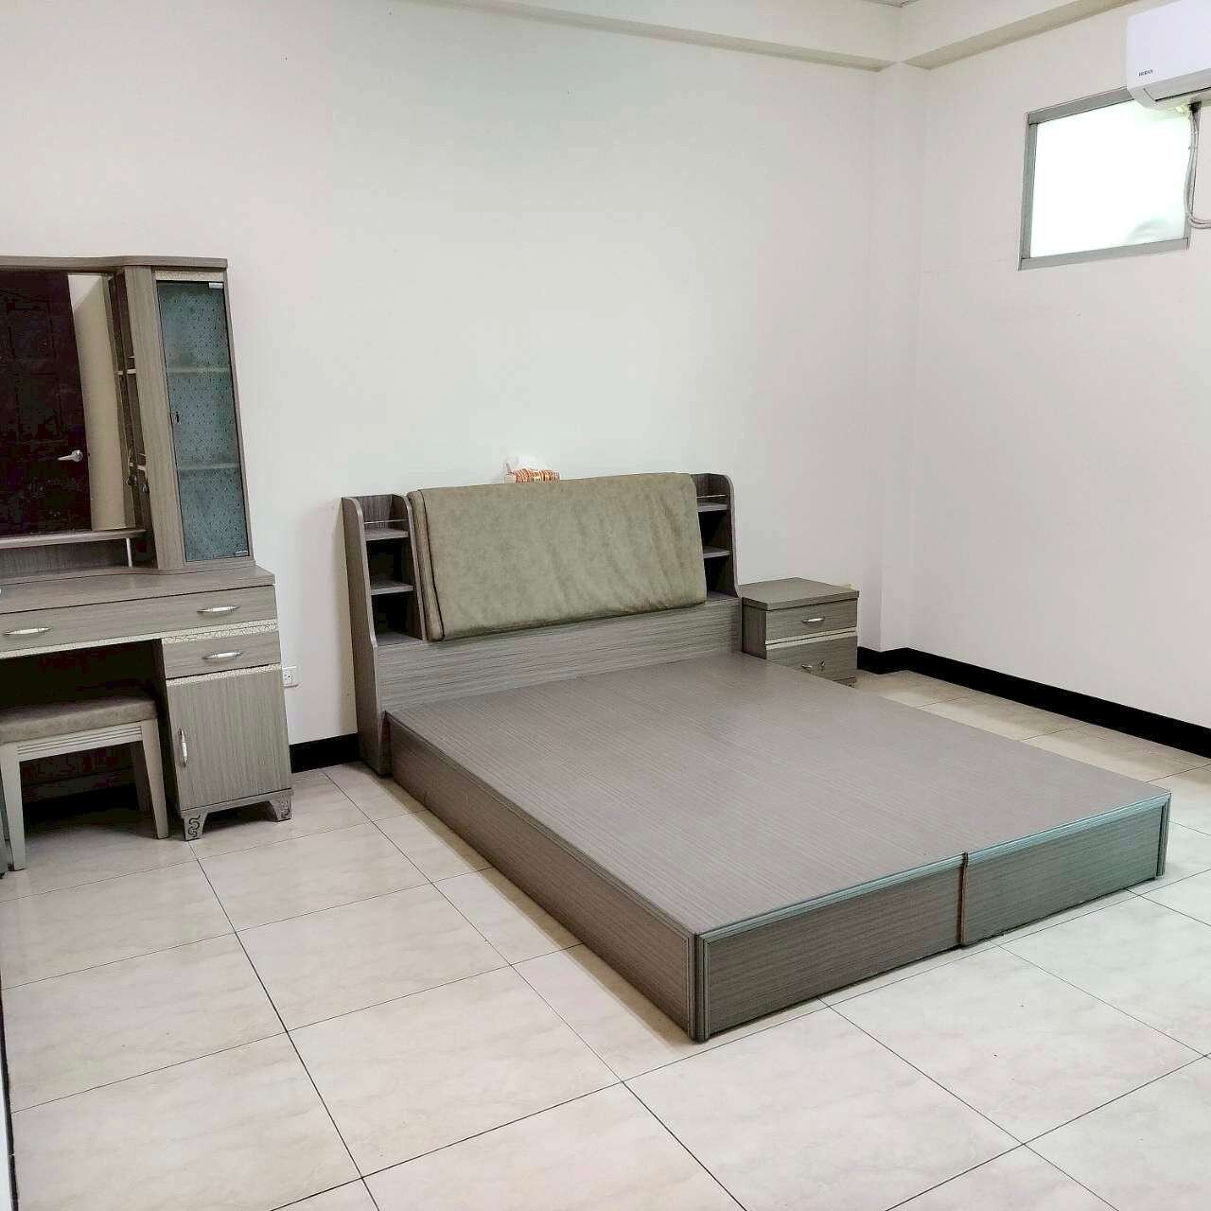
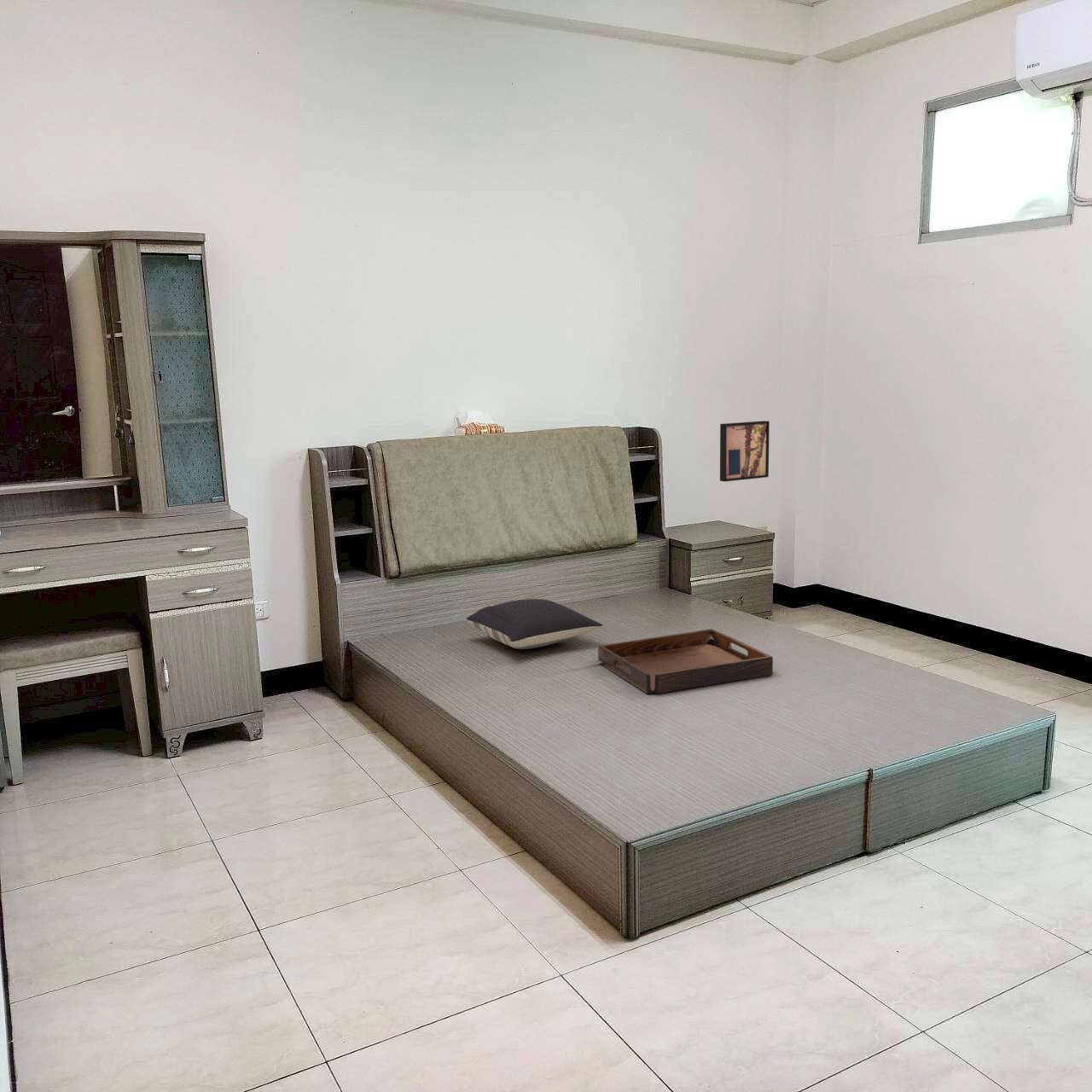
+ serving tray (682, 659)
+ wall art (744, 450)
+ pillow (532, 622)
